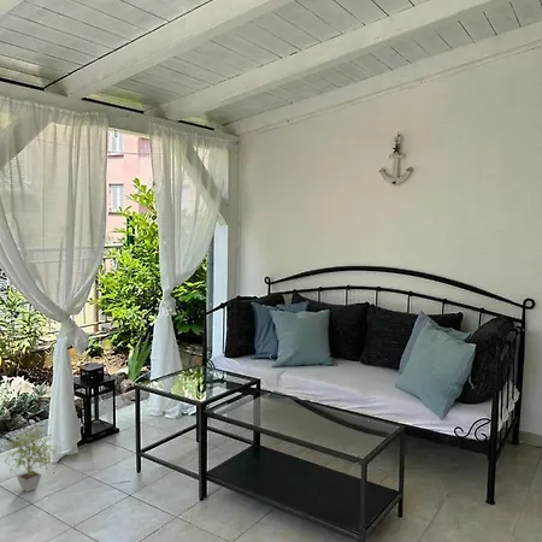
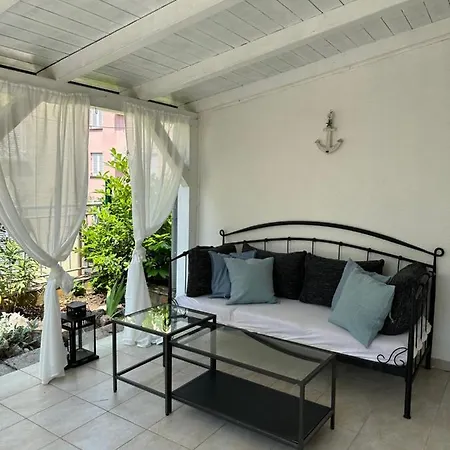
- potted plant (29, 455)
